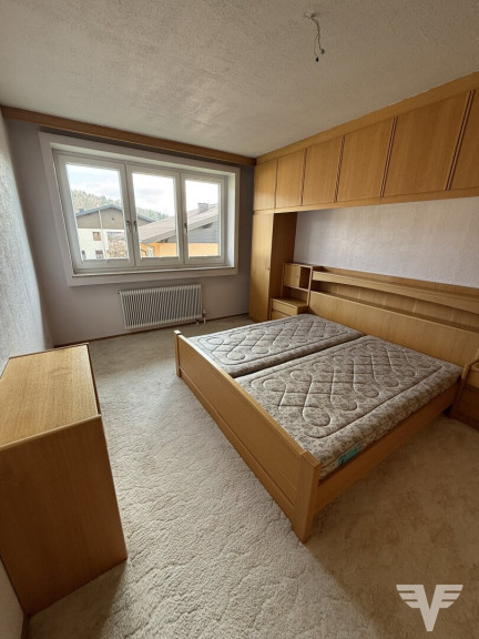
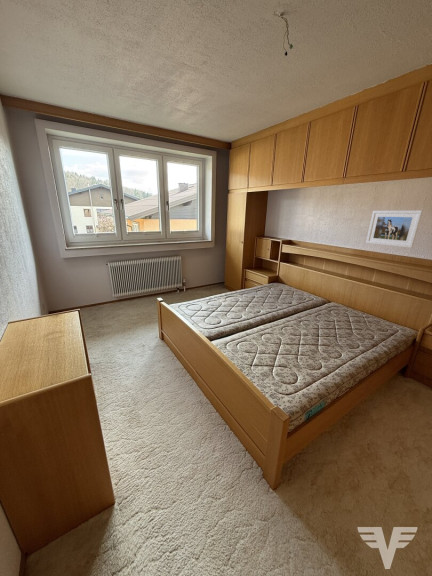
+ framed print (391, 228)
